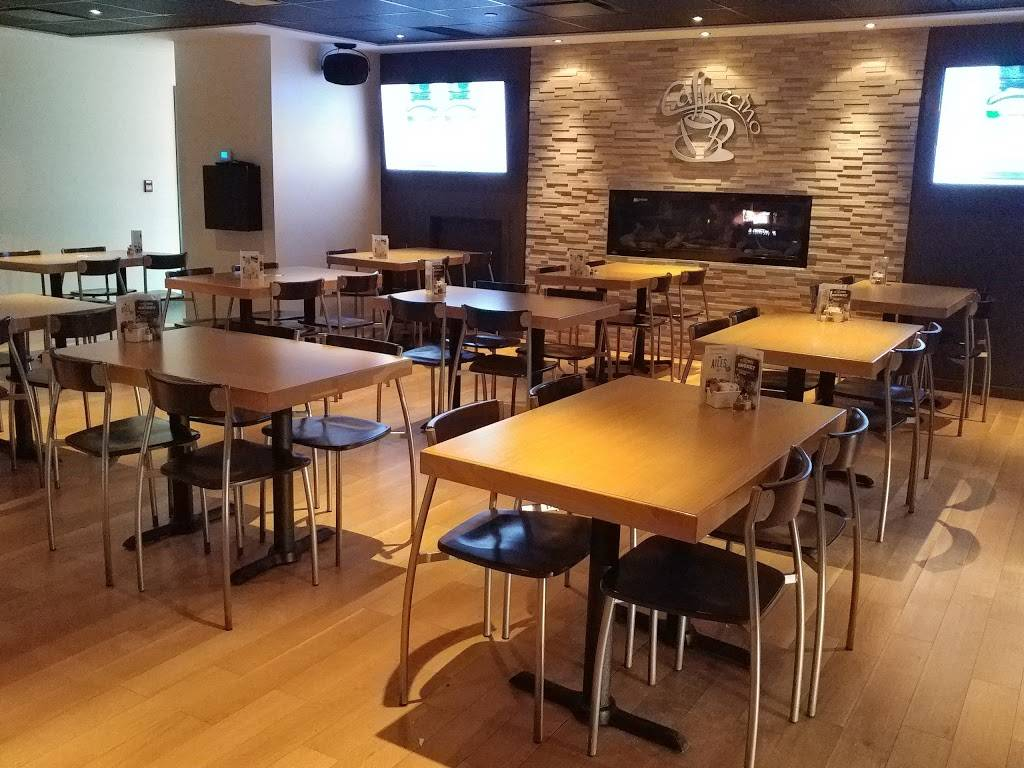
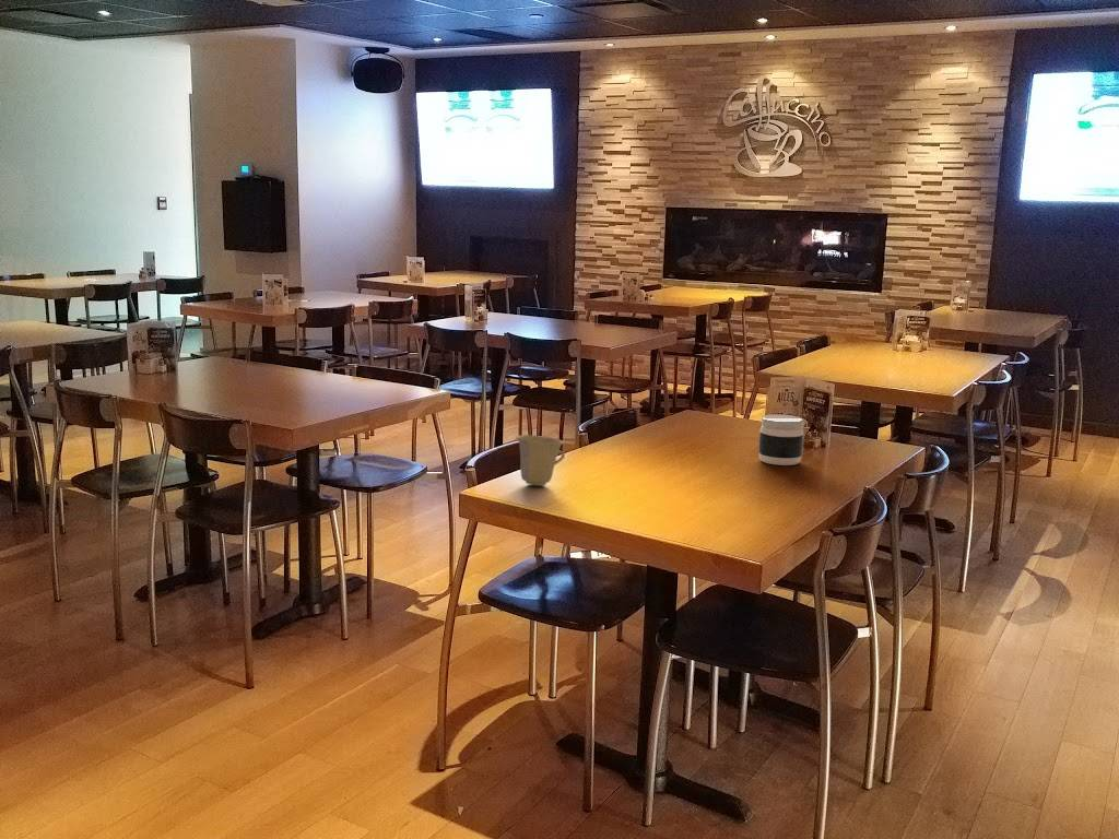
+ jar (780, 439)
+ cup (539, 460)
